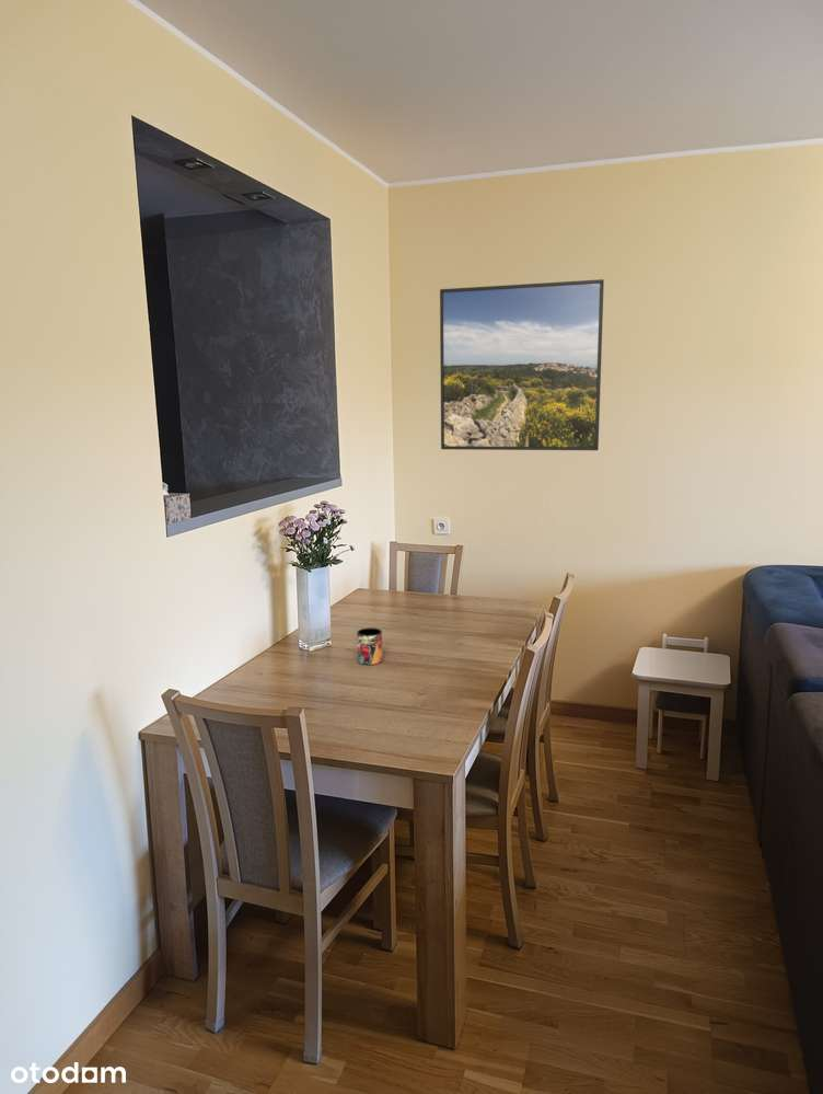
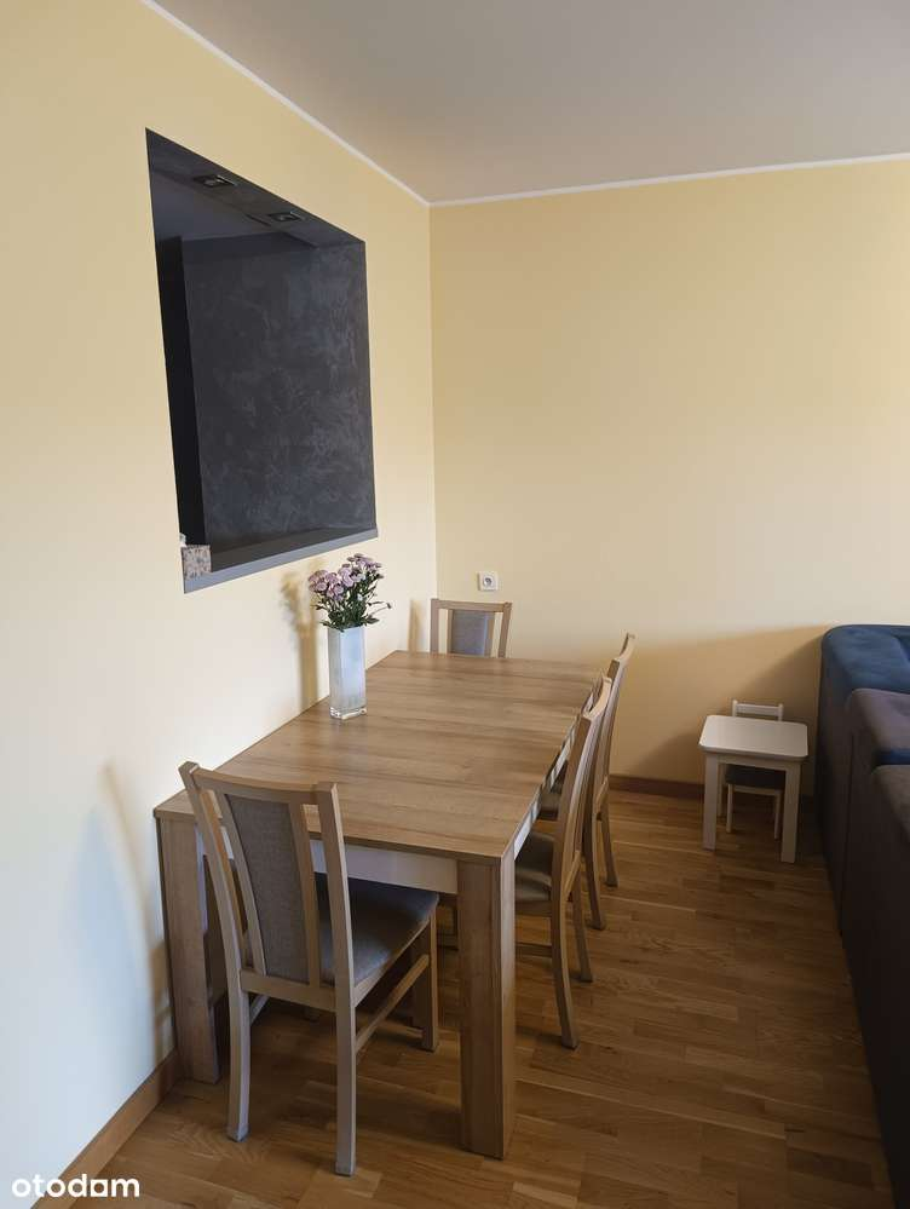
- mug (370, 644)
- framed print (518, 368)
